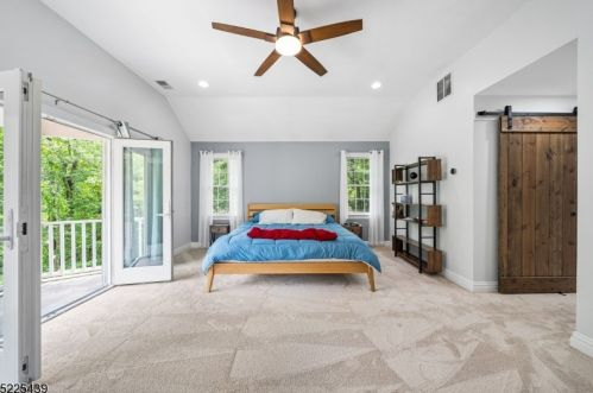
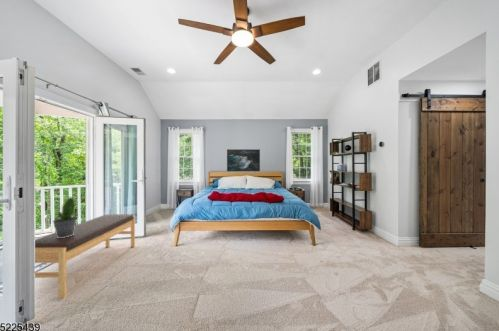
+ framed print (243, 160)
+ bench (90, 245)
+ potted plant (65, 215)
